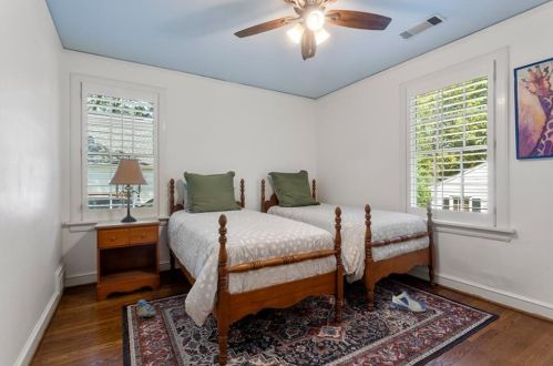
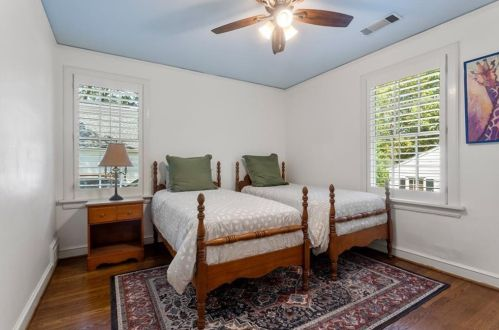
- sneaker (408, 298)
- plush toy (146, 308)
